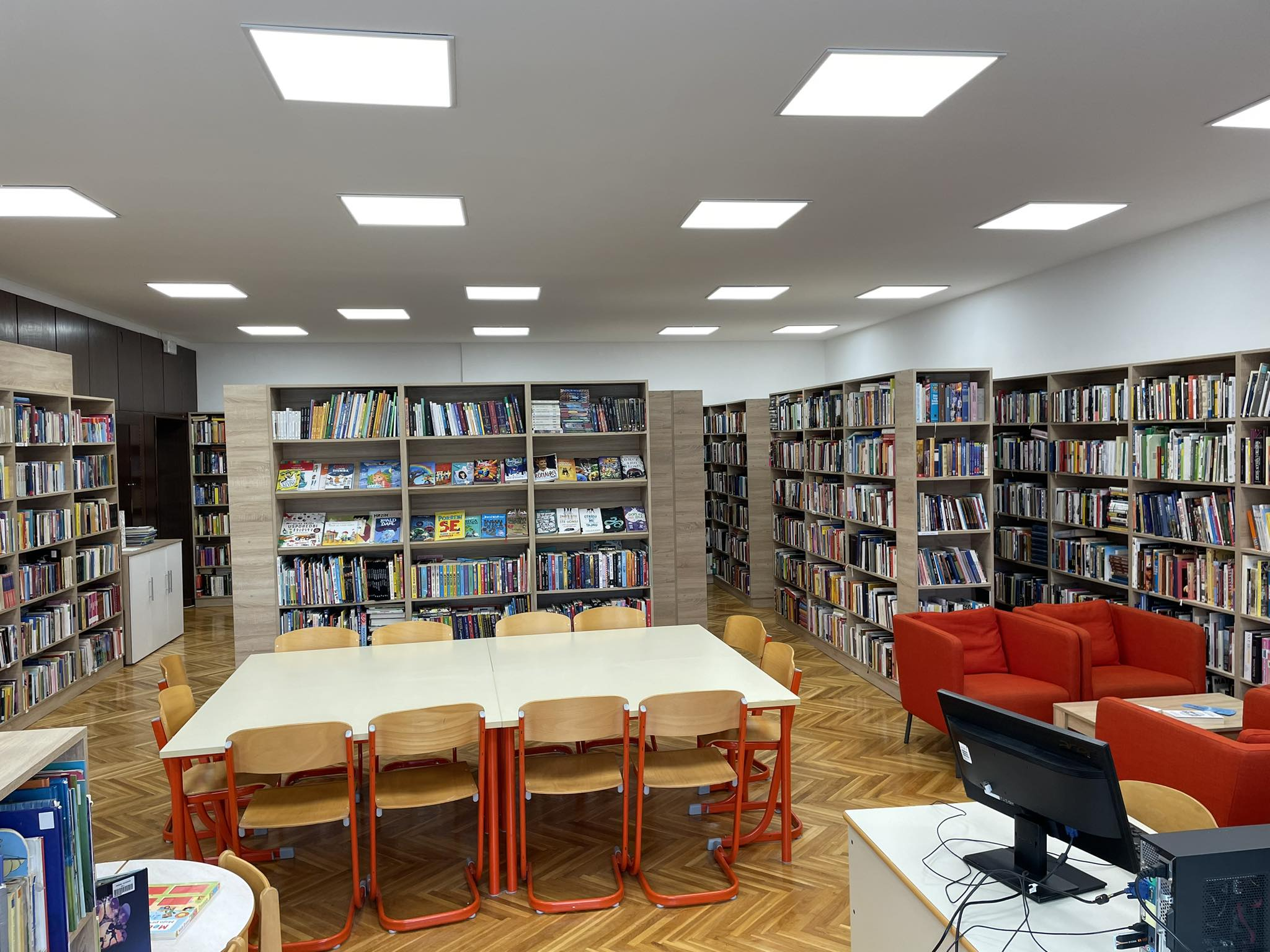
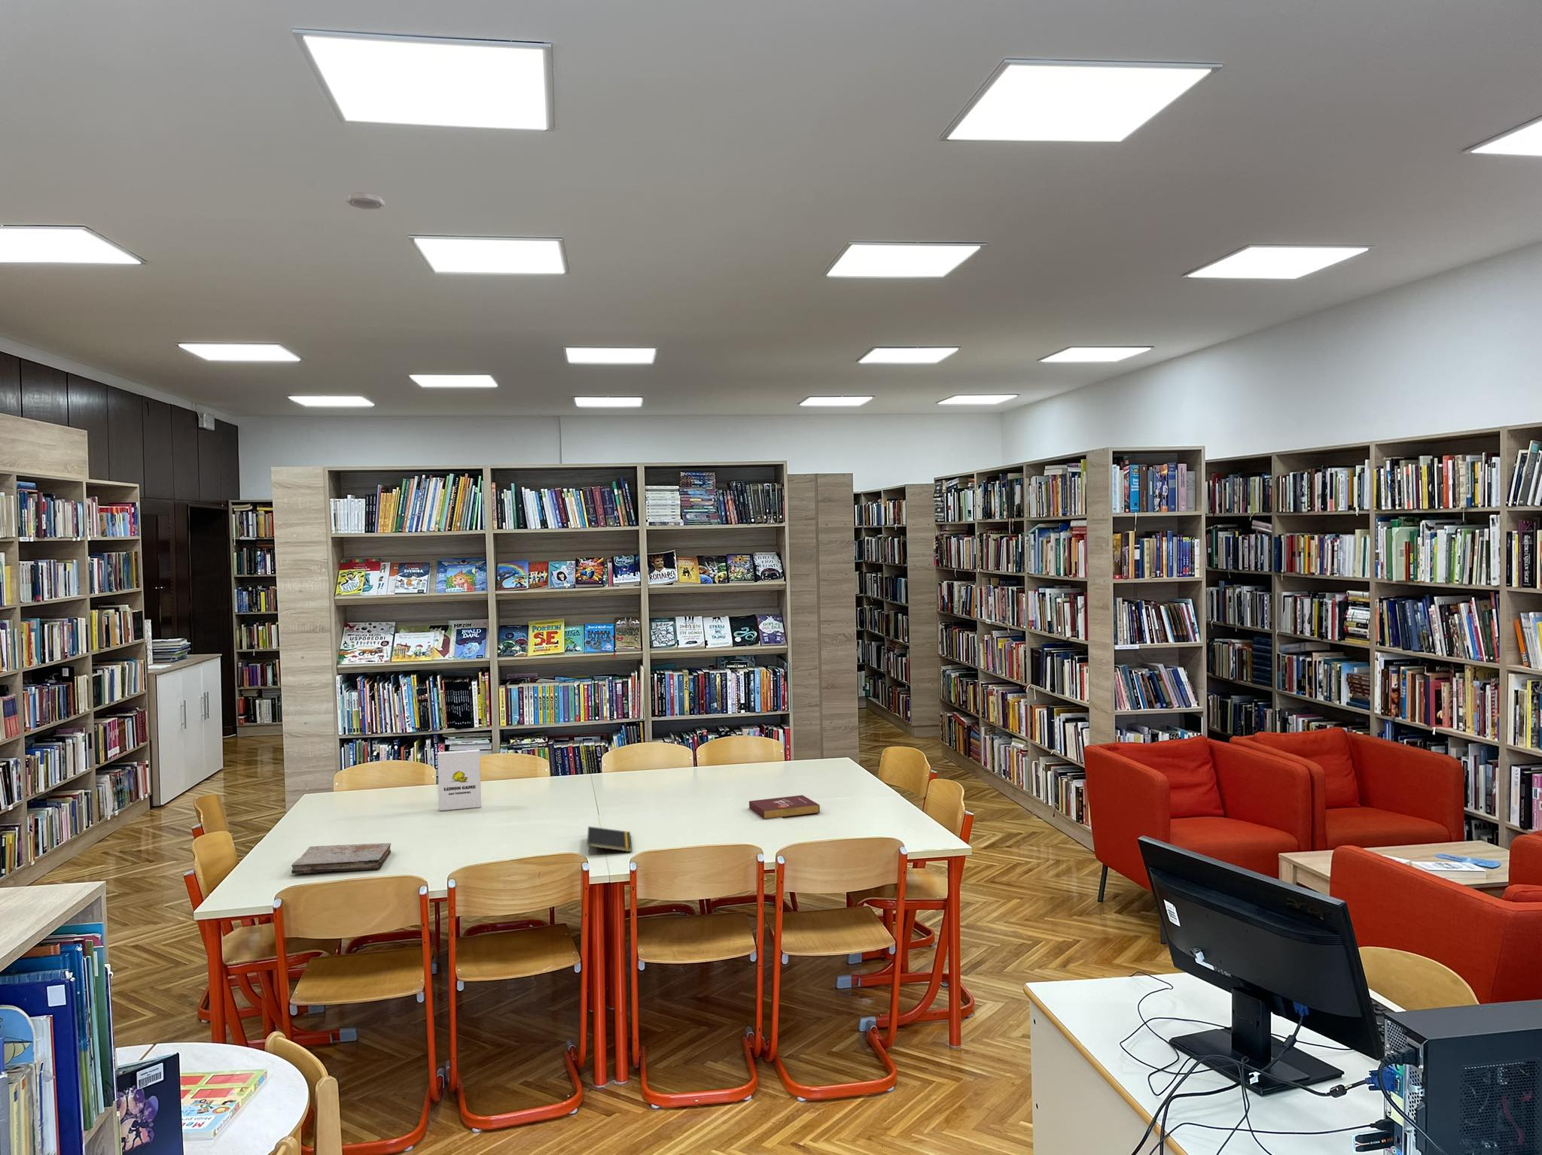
+ smoke detector (364, 198)
+ notepad (610, 838)
+ book (784, 807)
+ board game (459, 779)
+ book (344, 858)
